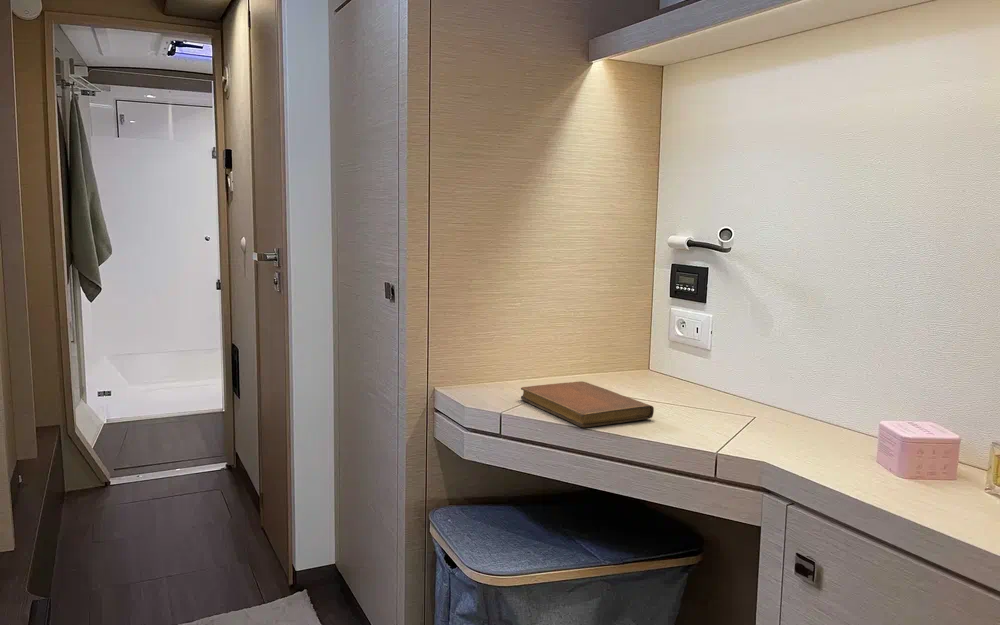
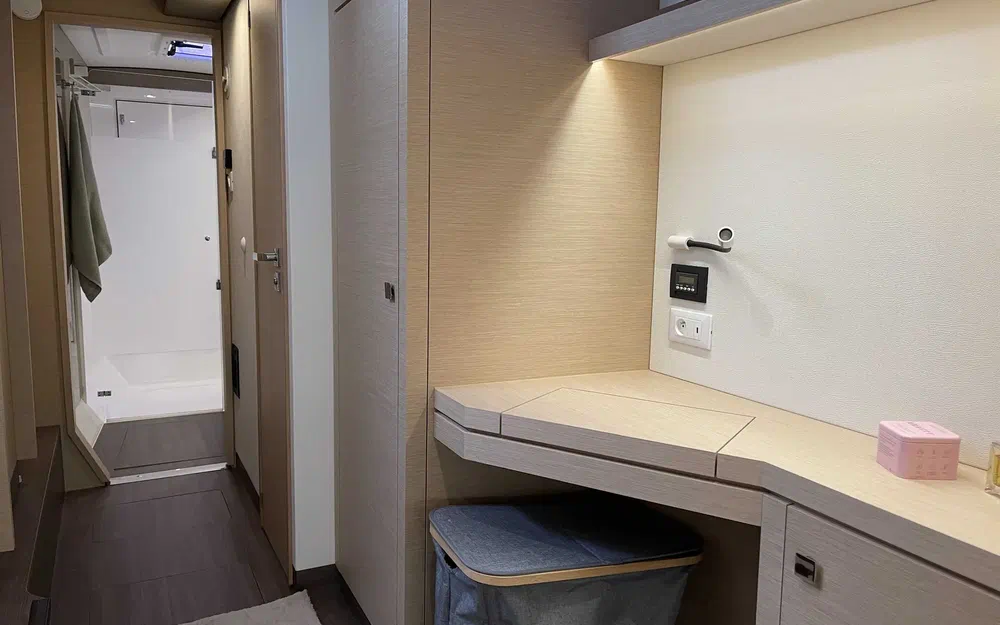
- notebook (583, 401)
